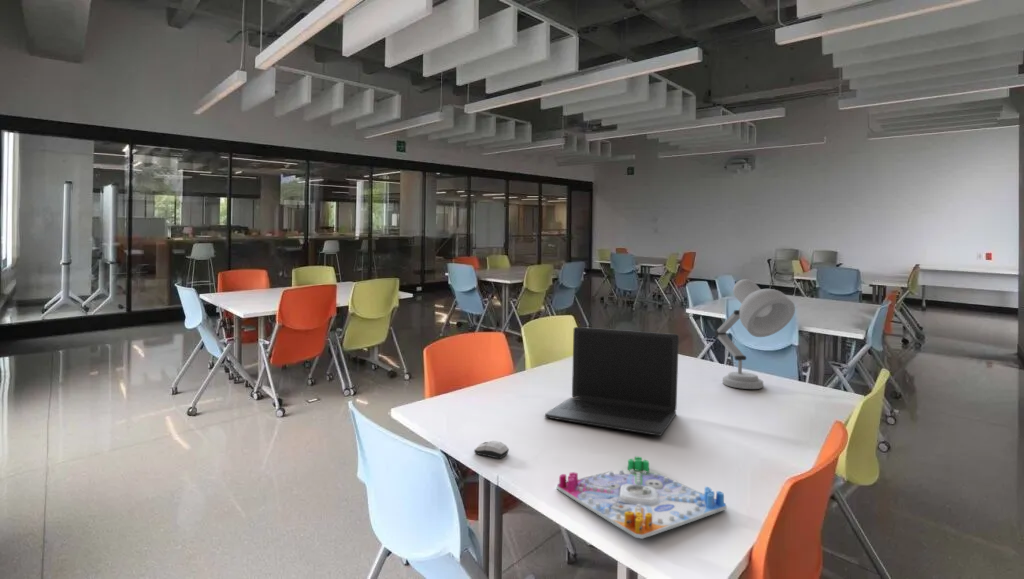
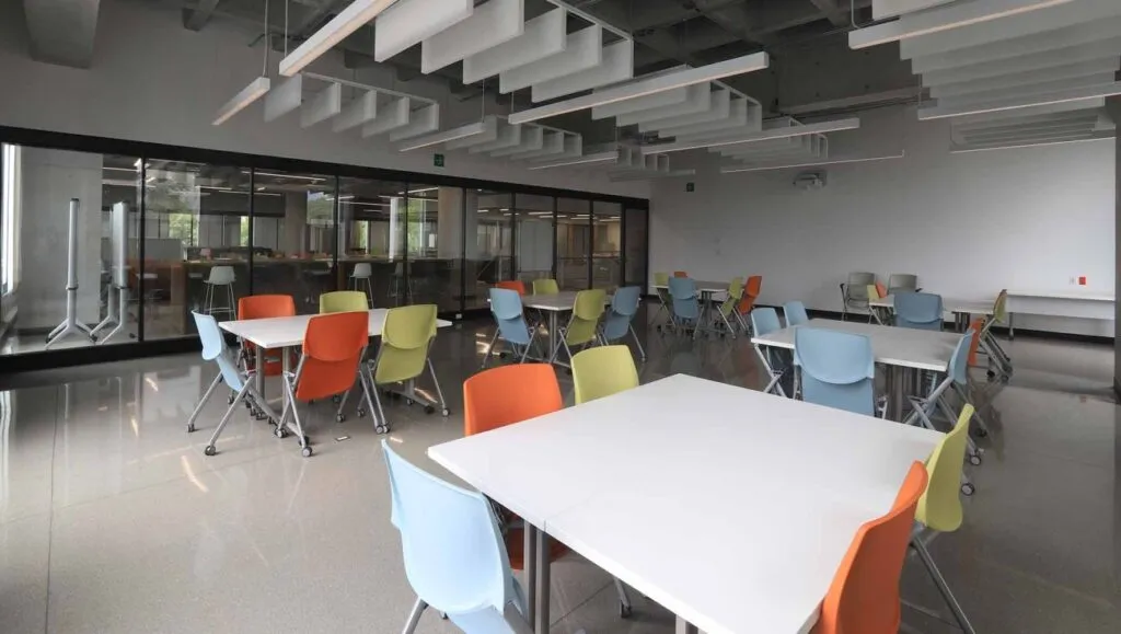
- laptop (612, 375)
- board game (638, 490)
- computer mouse (491, 447)
- desk lamp (750, 333)
